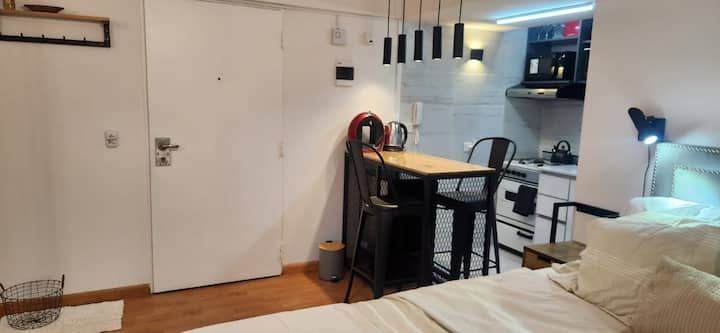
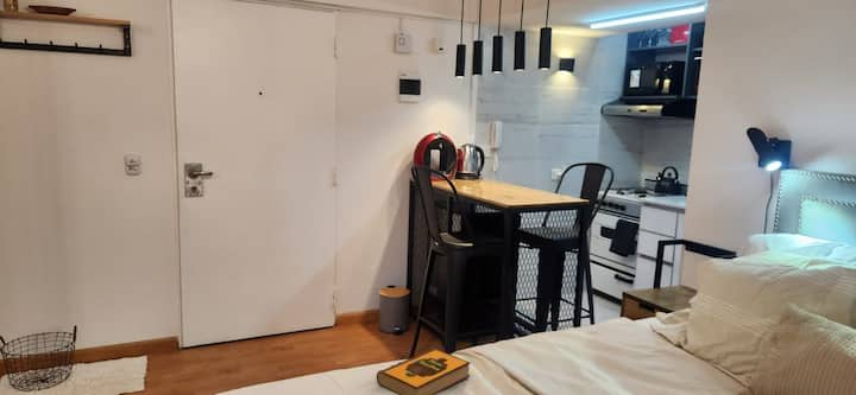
+ hardback book (423, 372)
